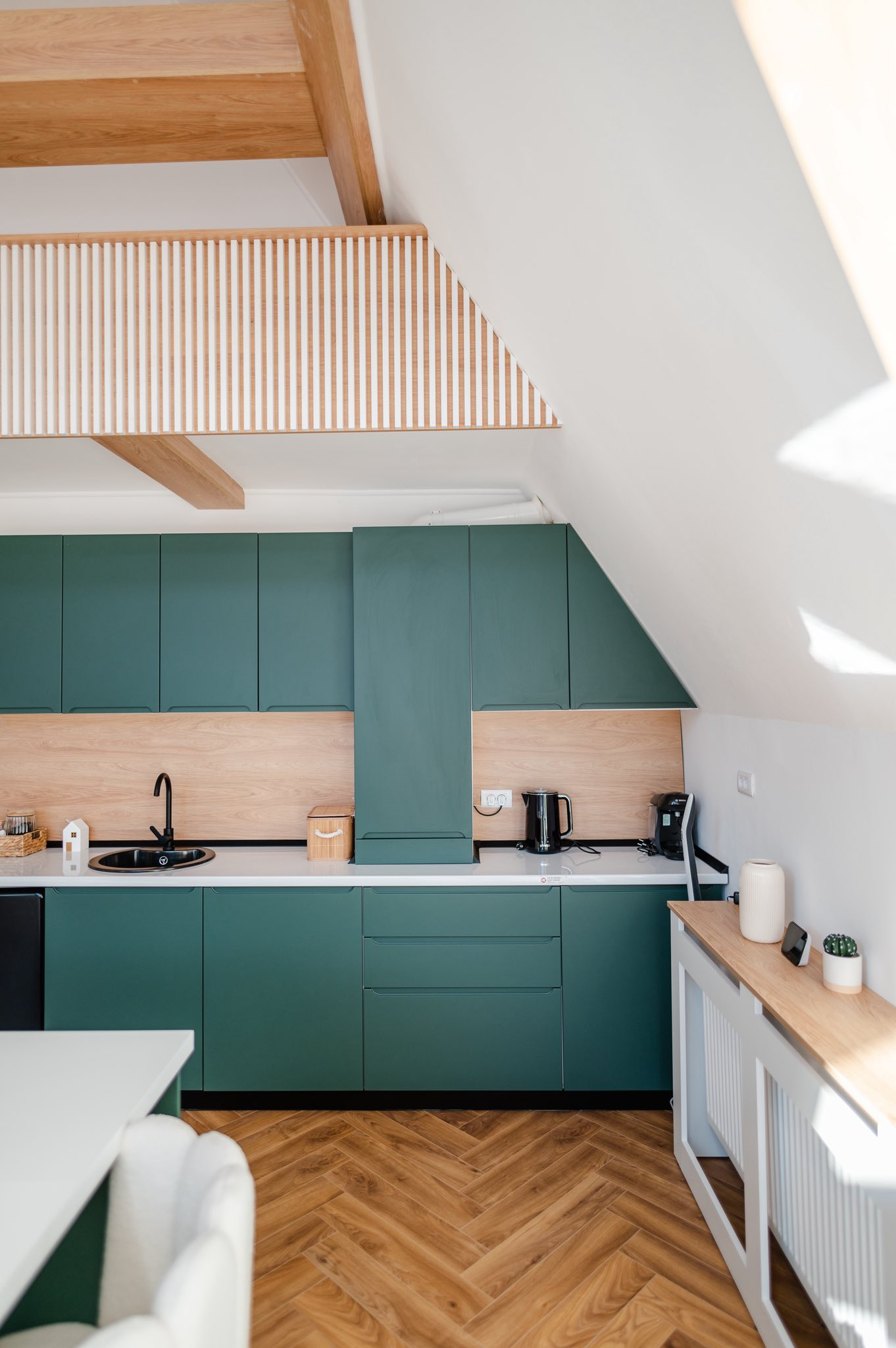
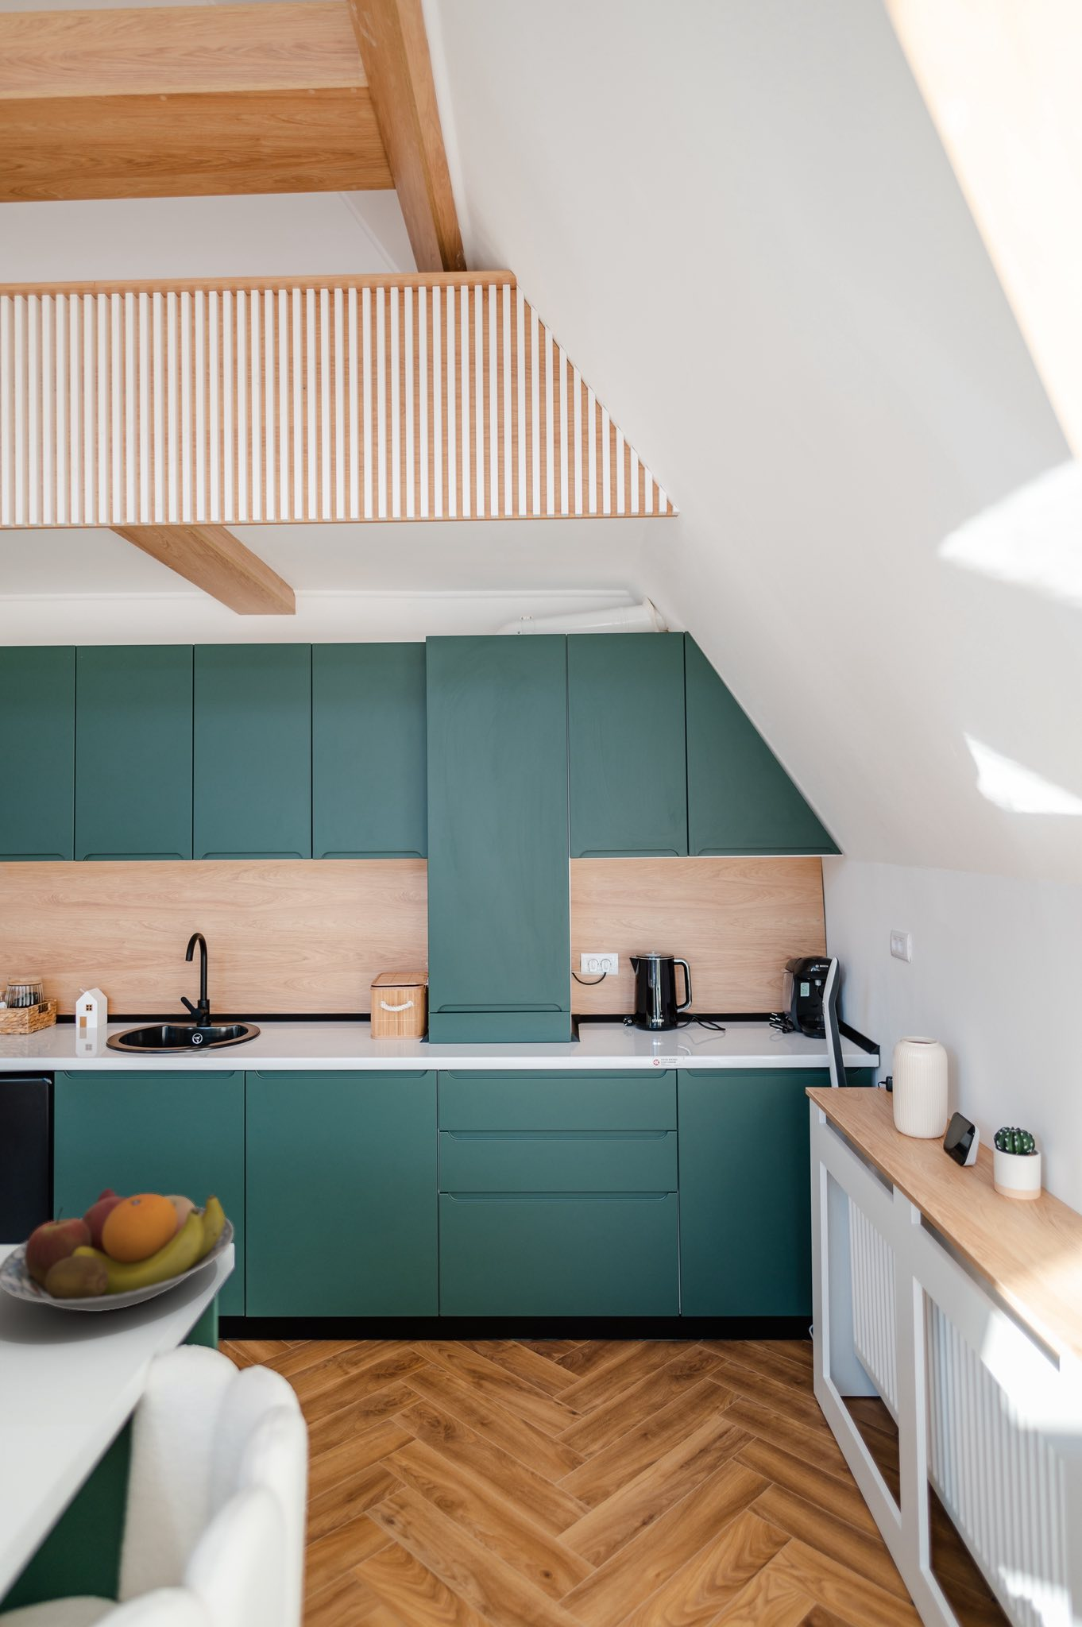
+ fruit bowl (121, 1238)
